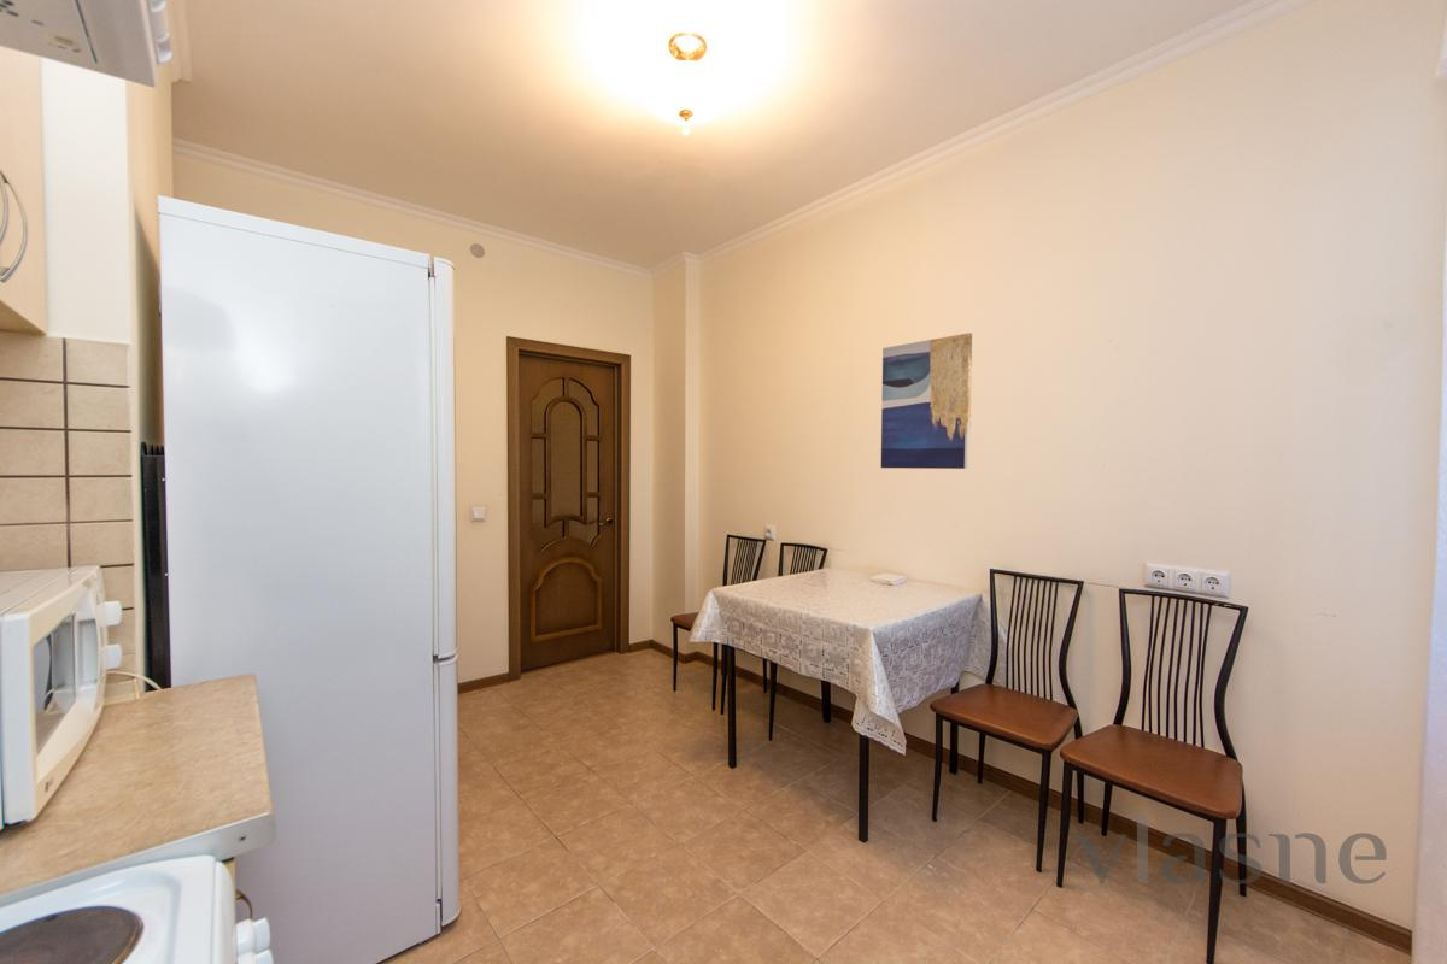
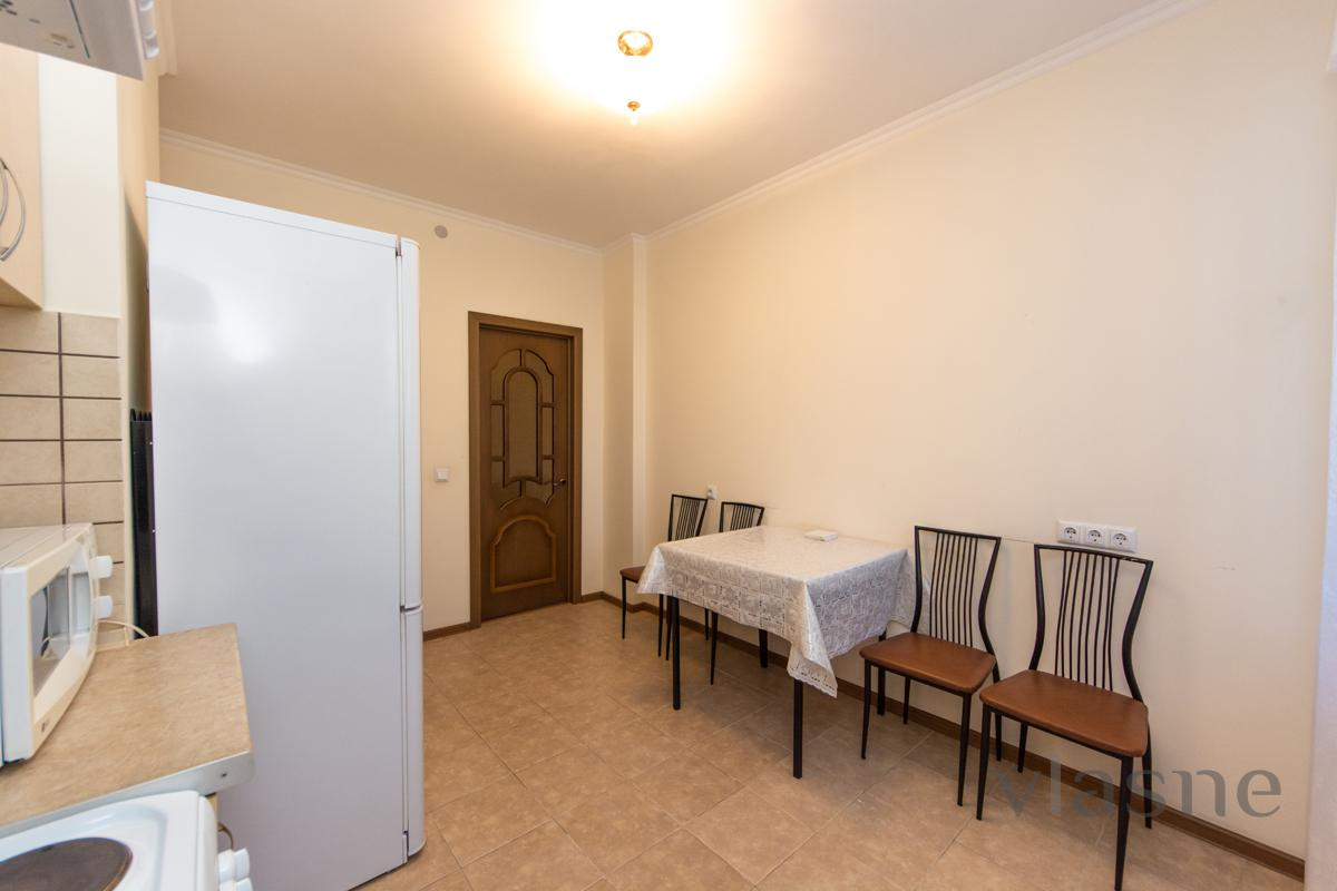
- wall art (924, 405)
